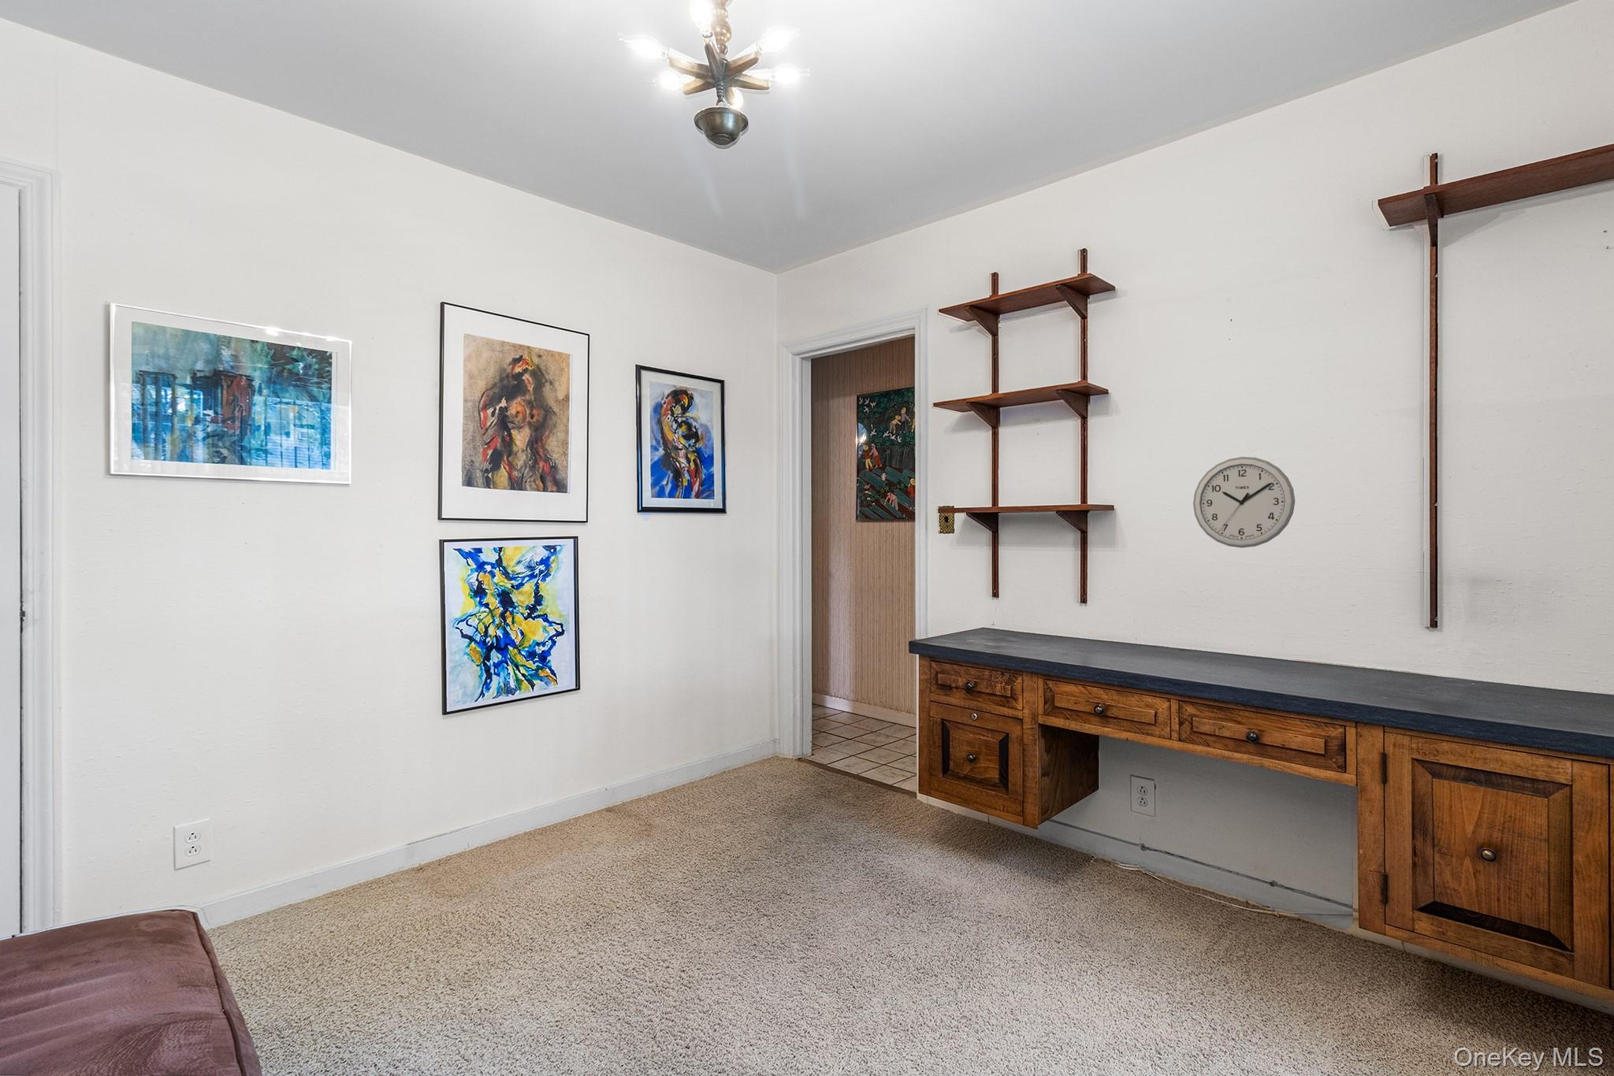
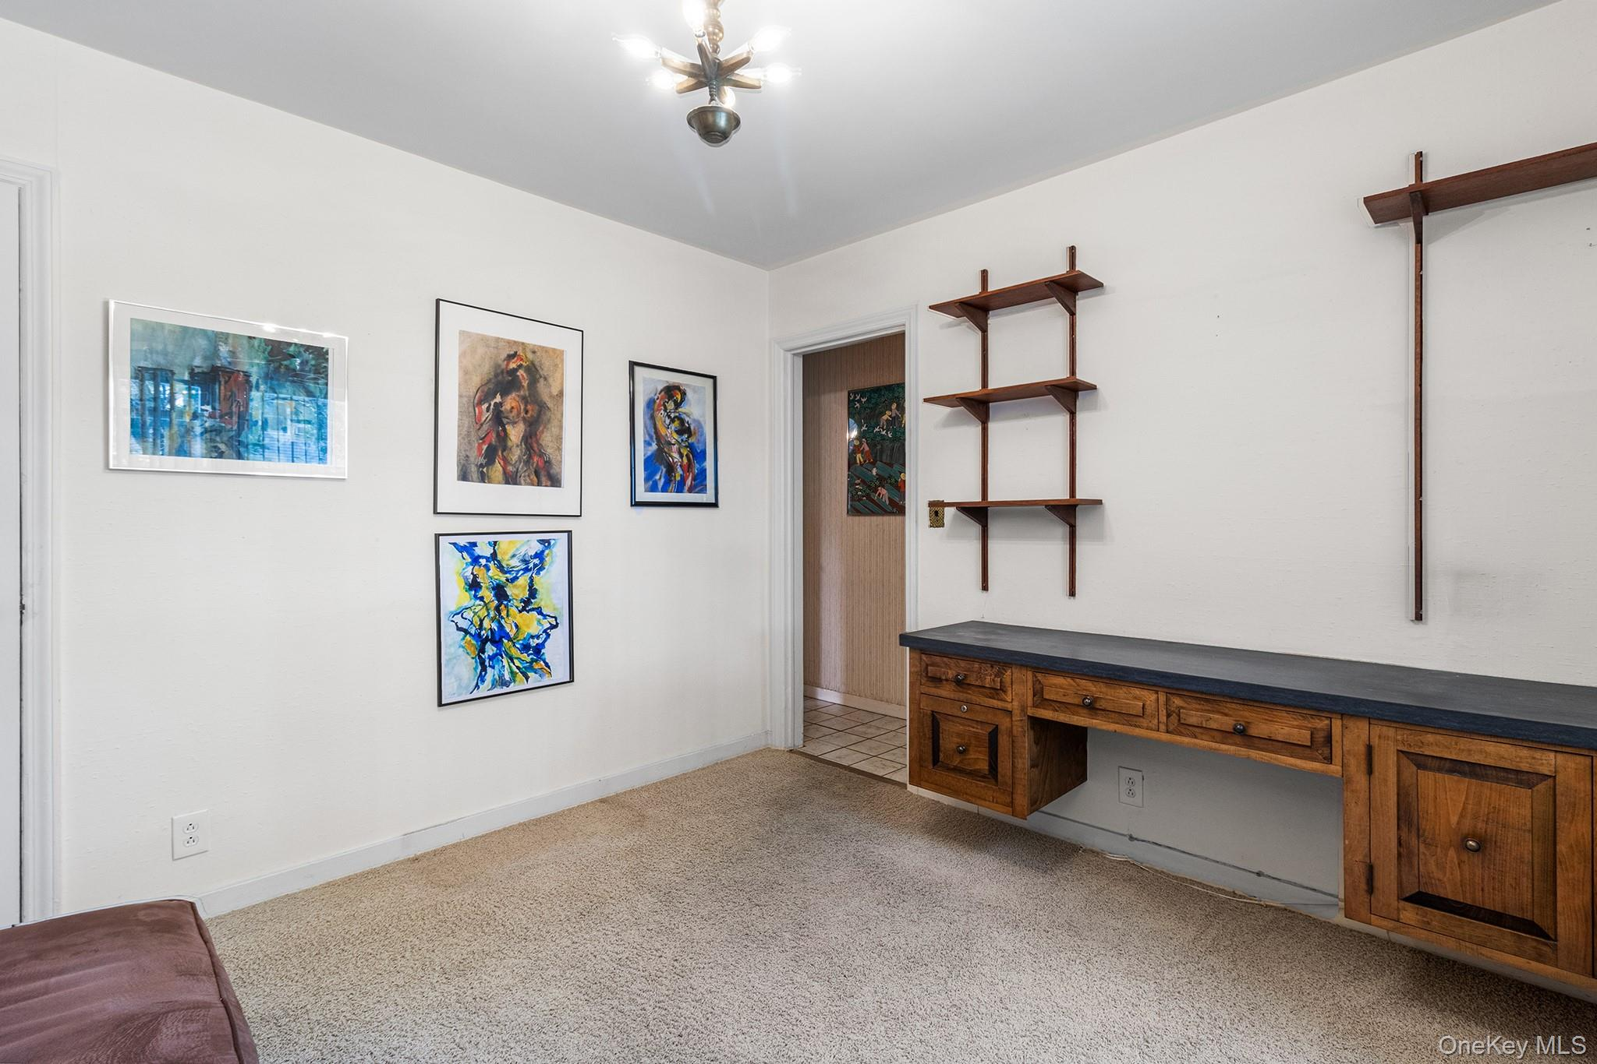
- wall clock (1242, 502)
